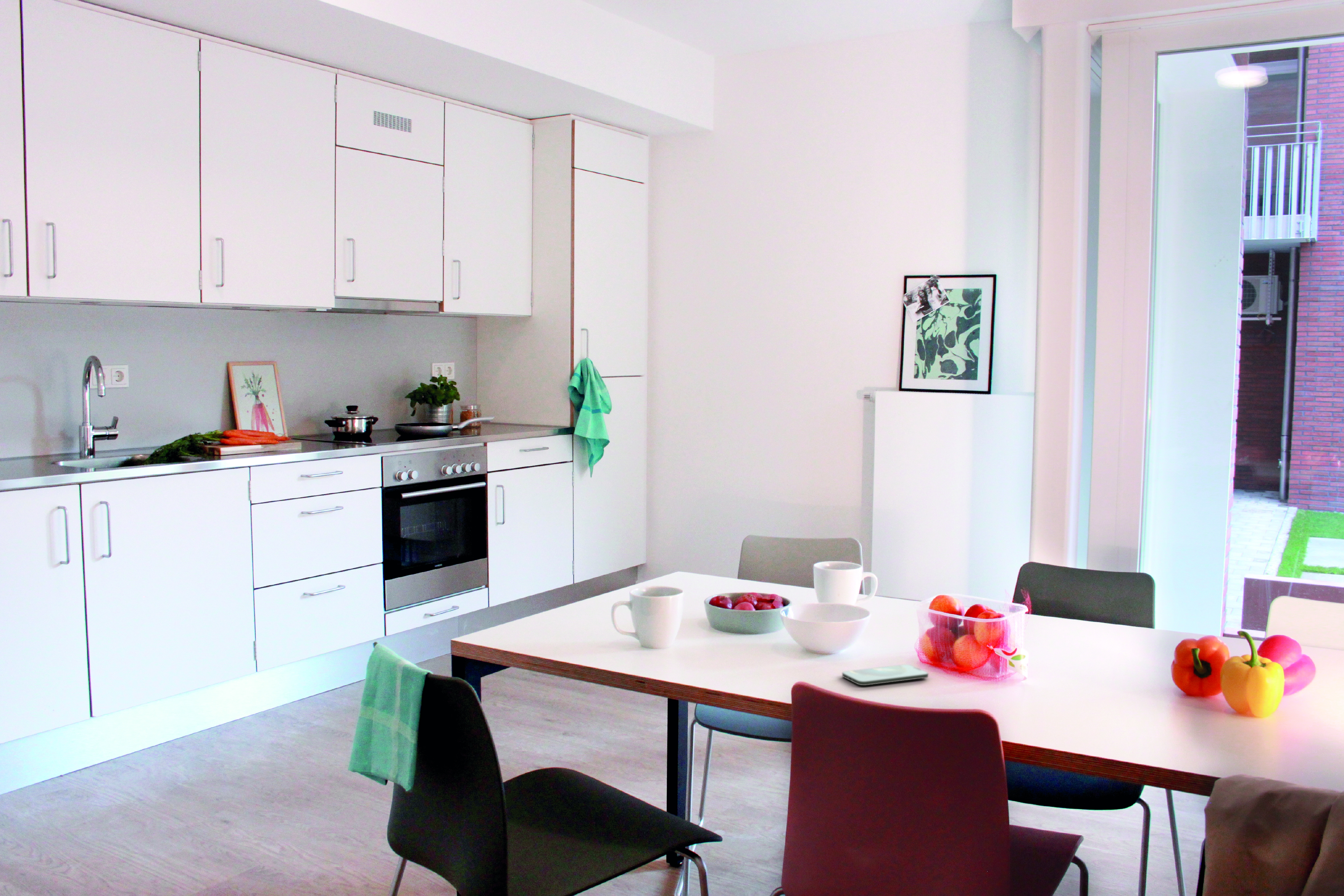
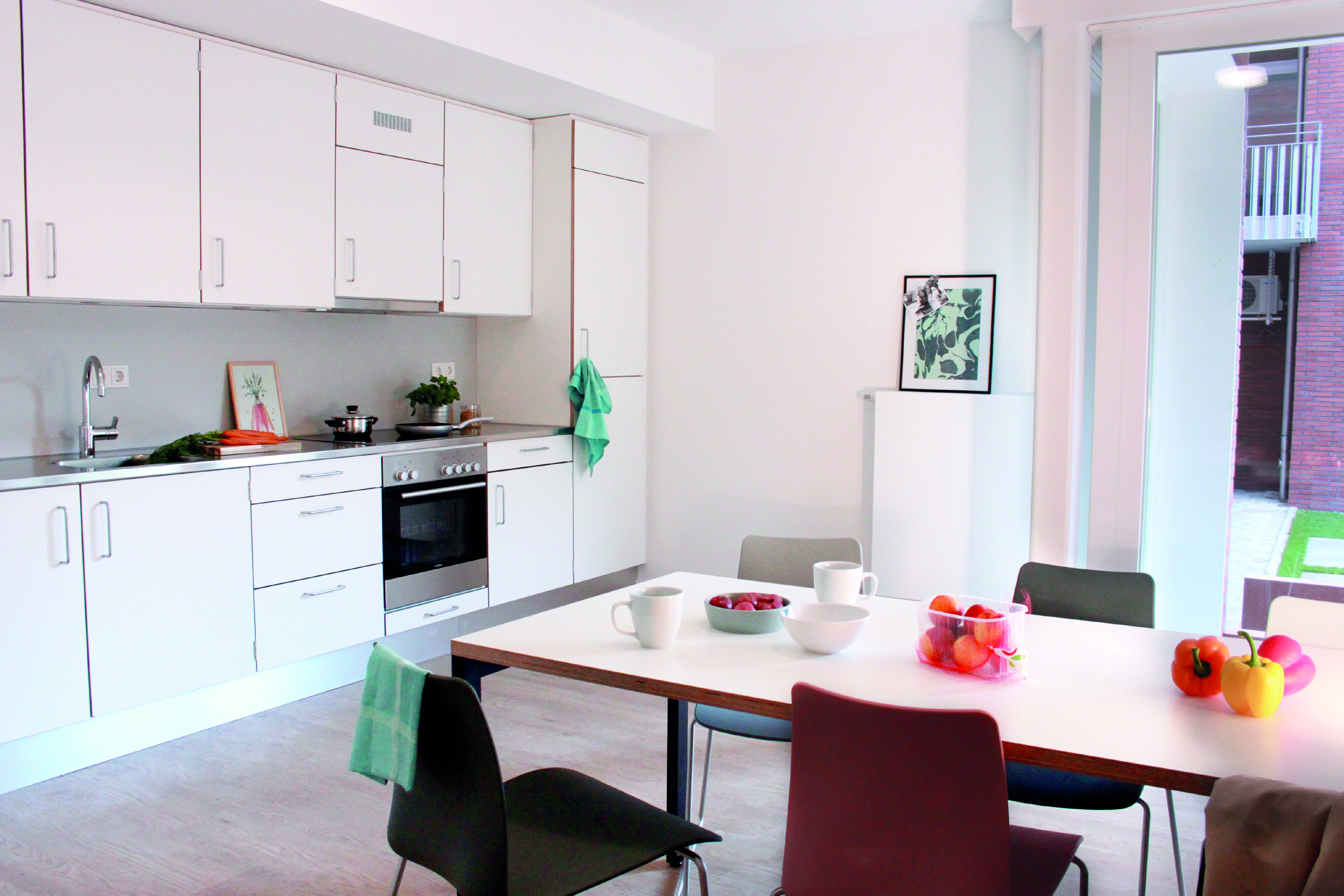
- smartphone (885, 675)
